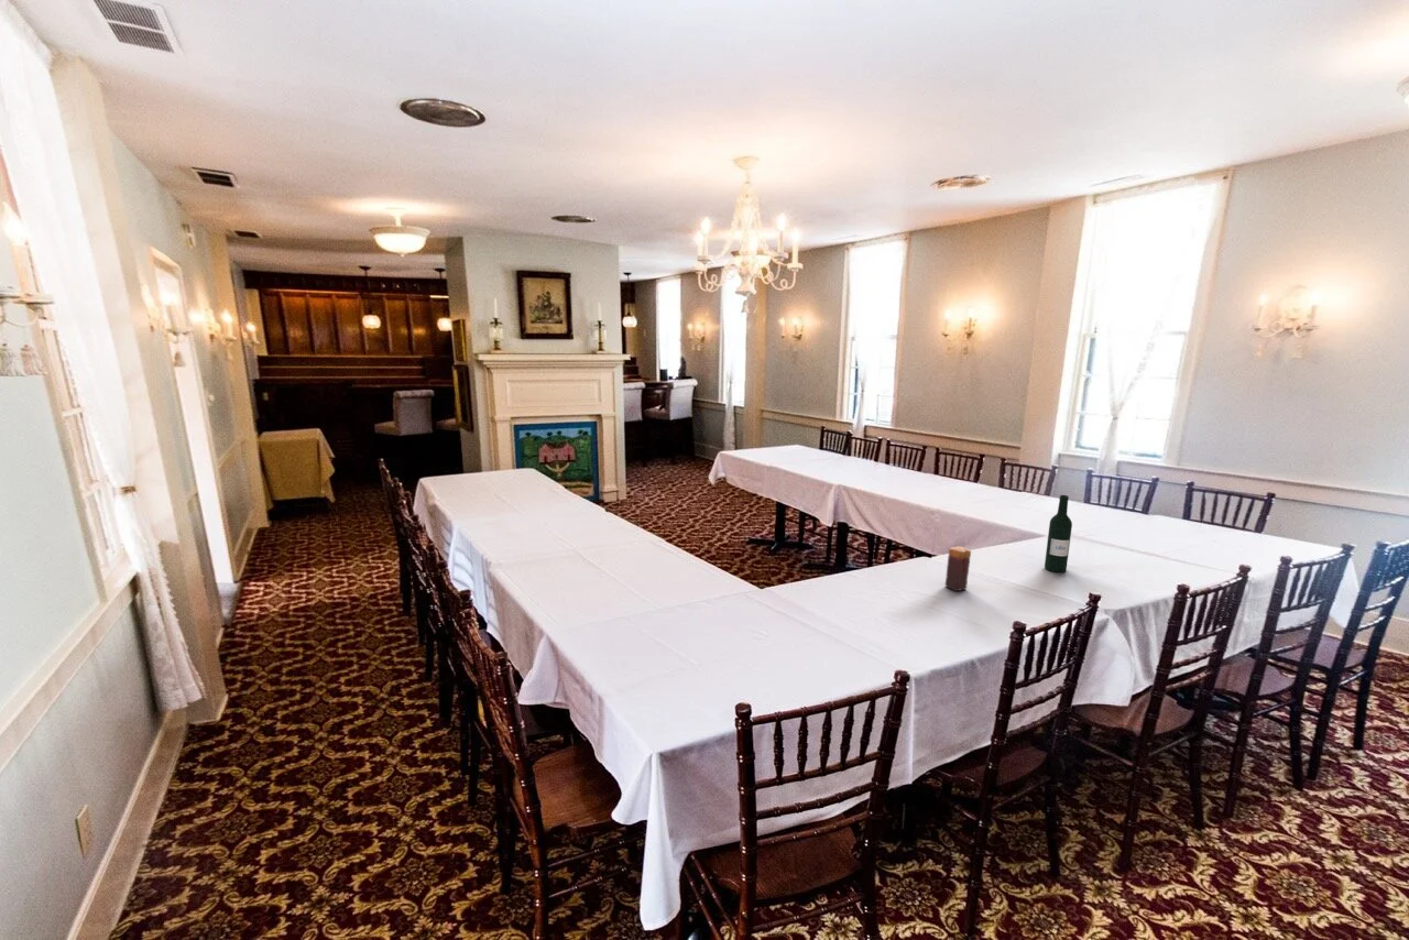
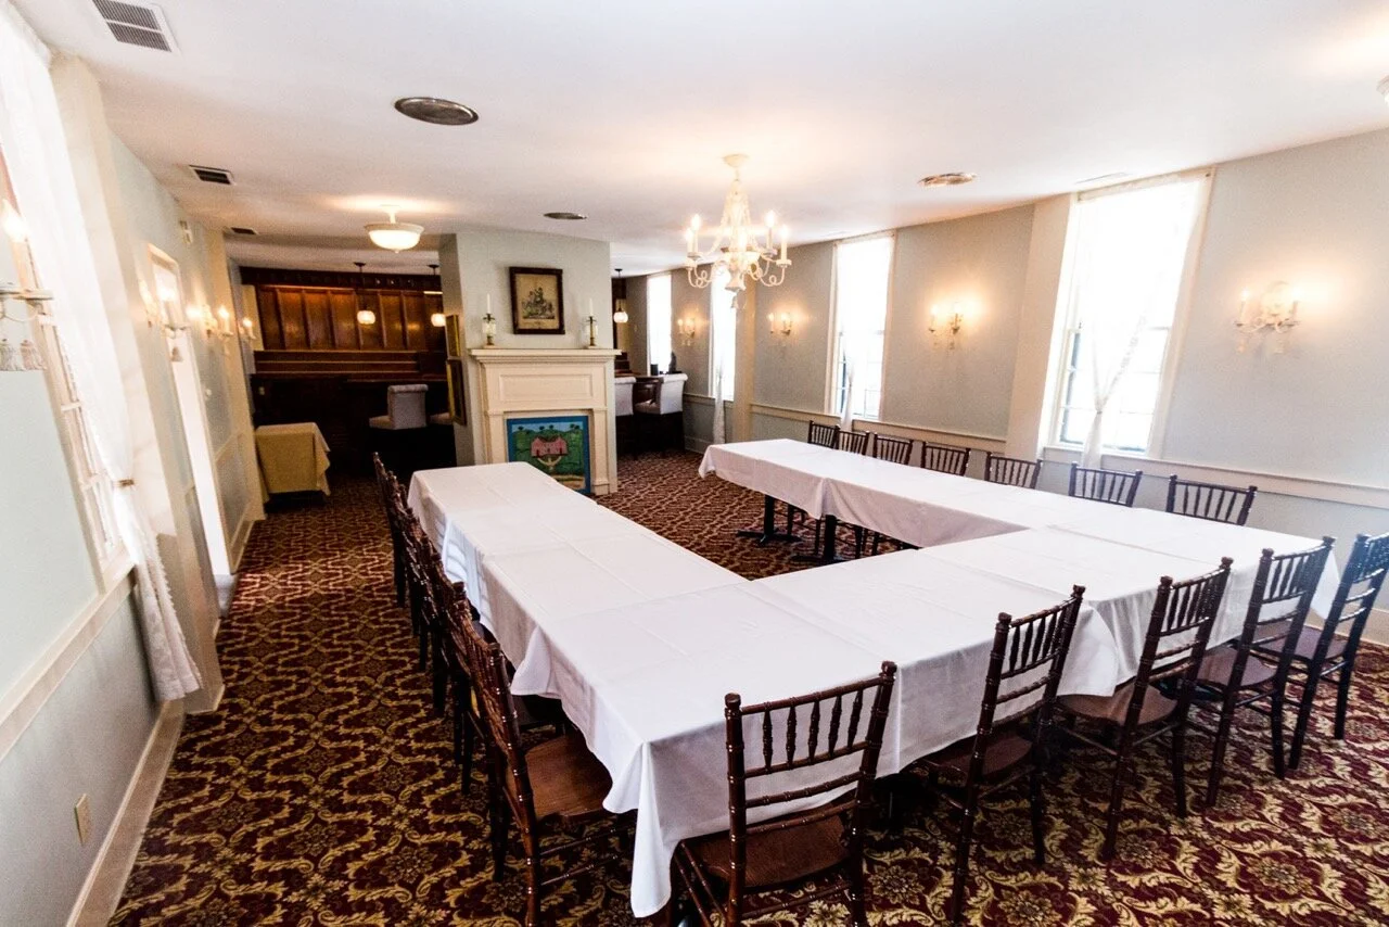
- candle (958, 568)
- wine bottle (1059, 533)
